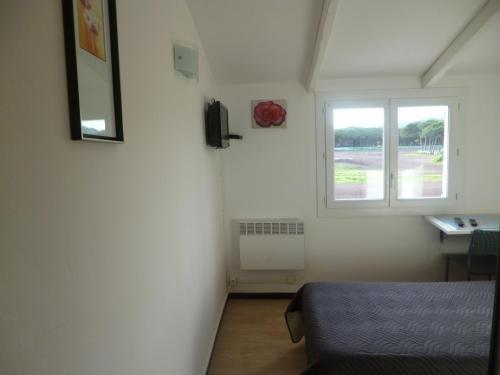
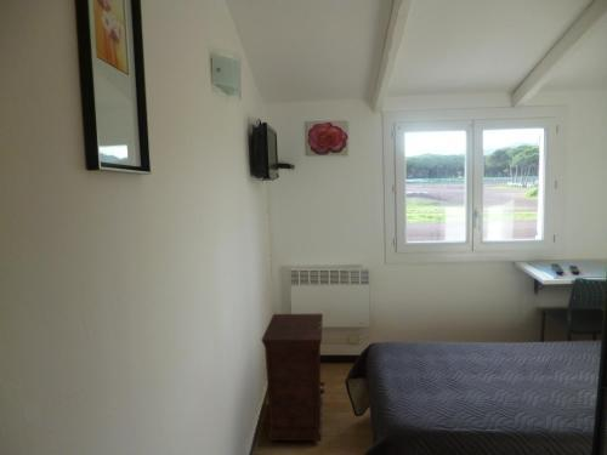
+ nightstand (296, 372)
